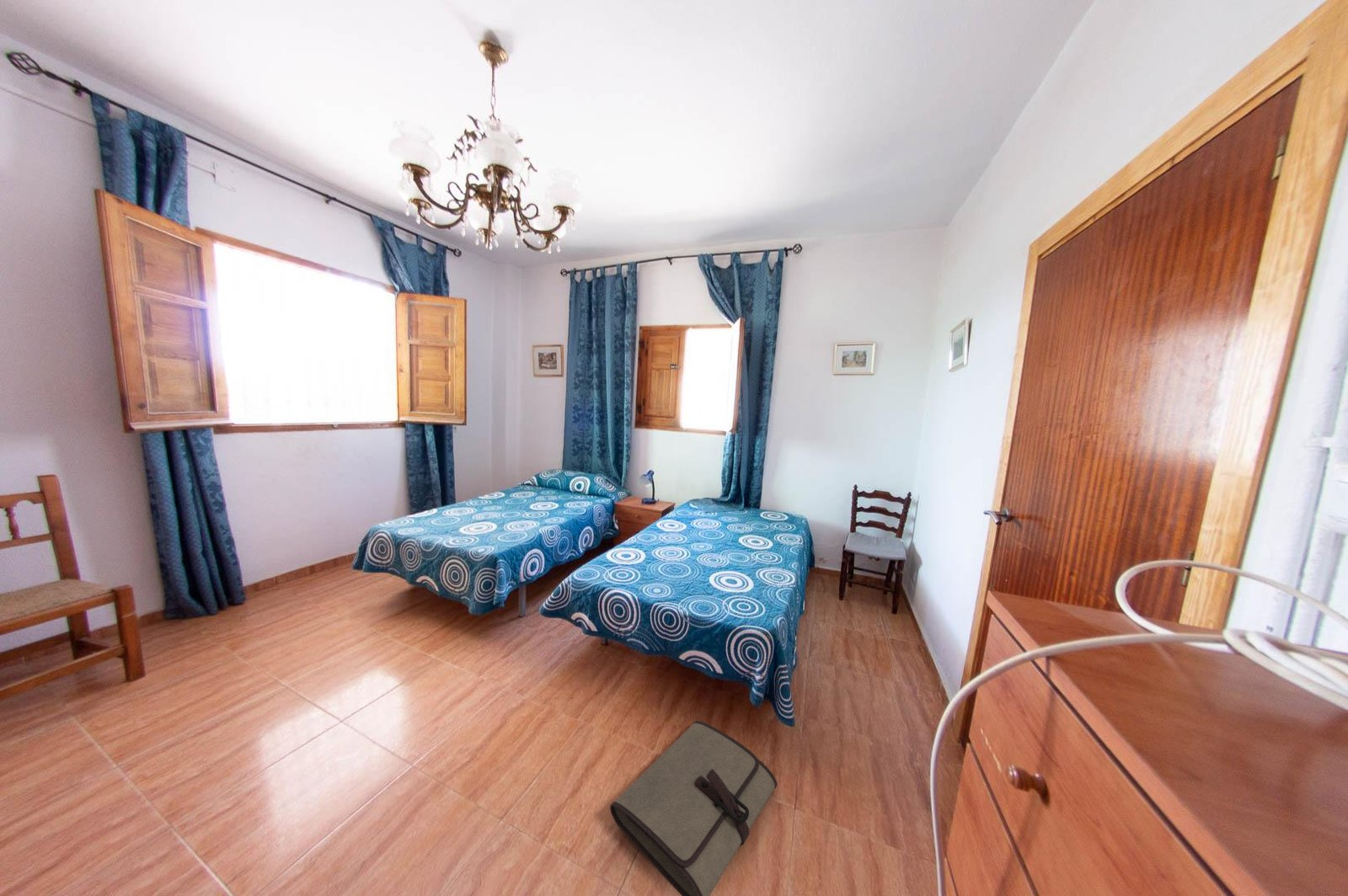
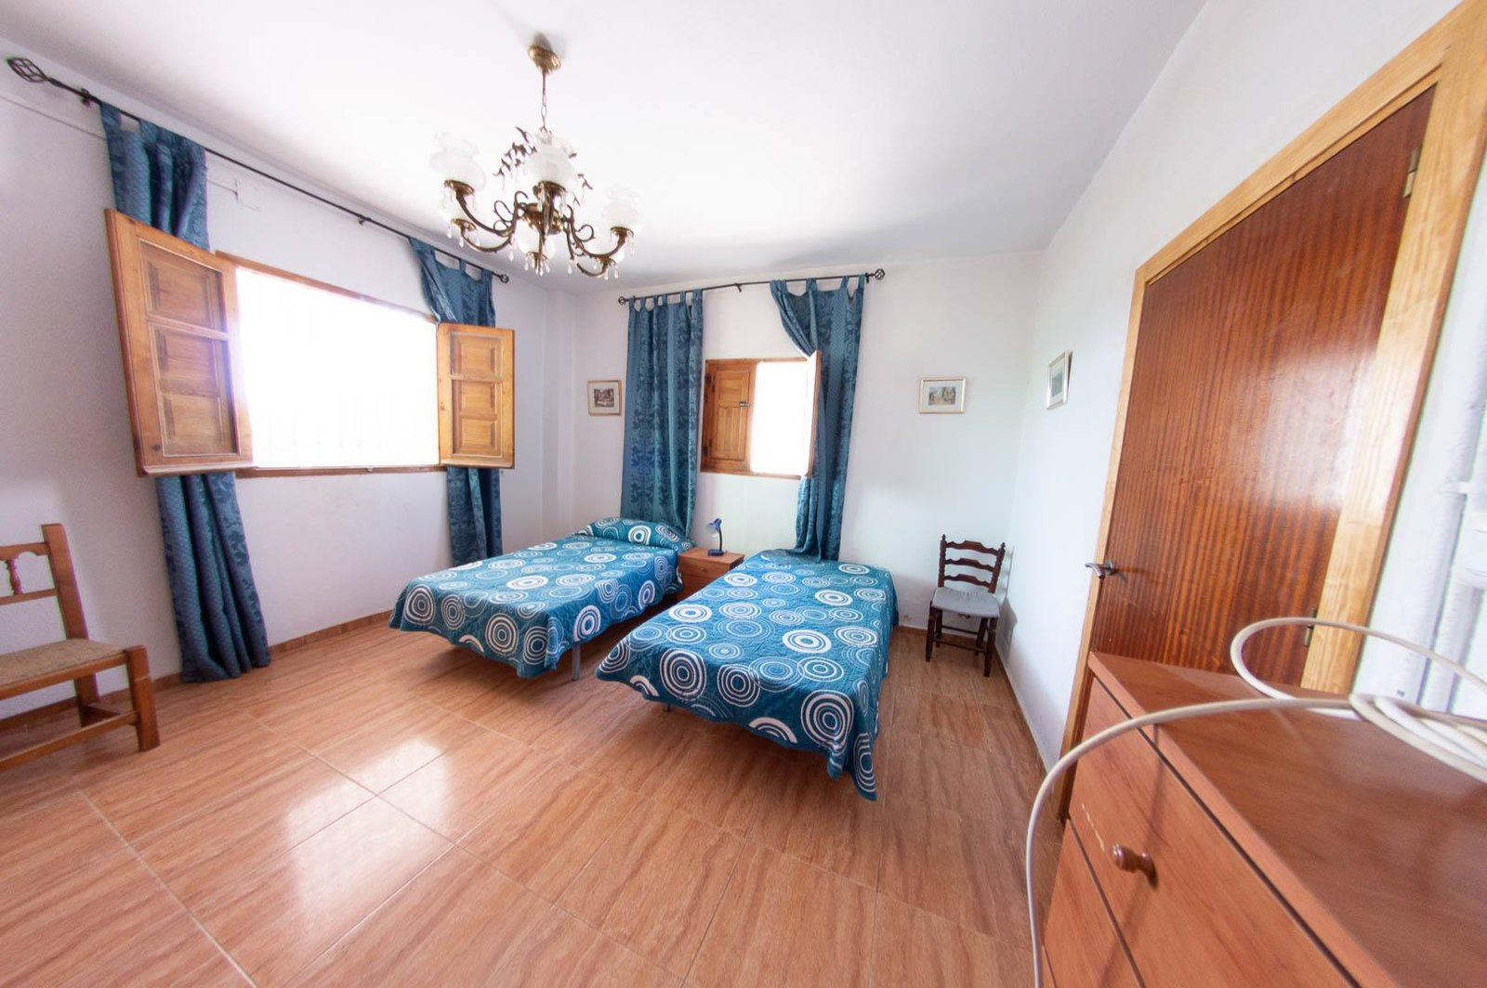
- tool roll (698, 785)
